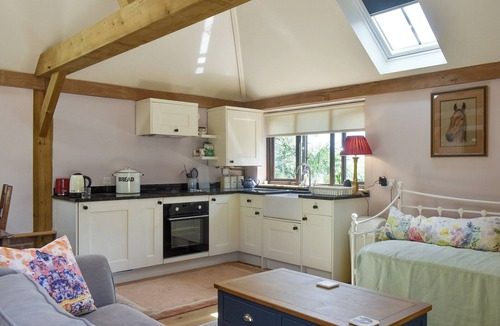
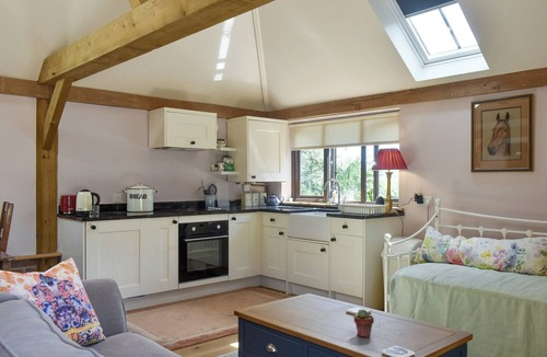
+ potted succulent (363, 322)
